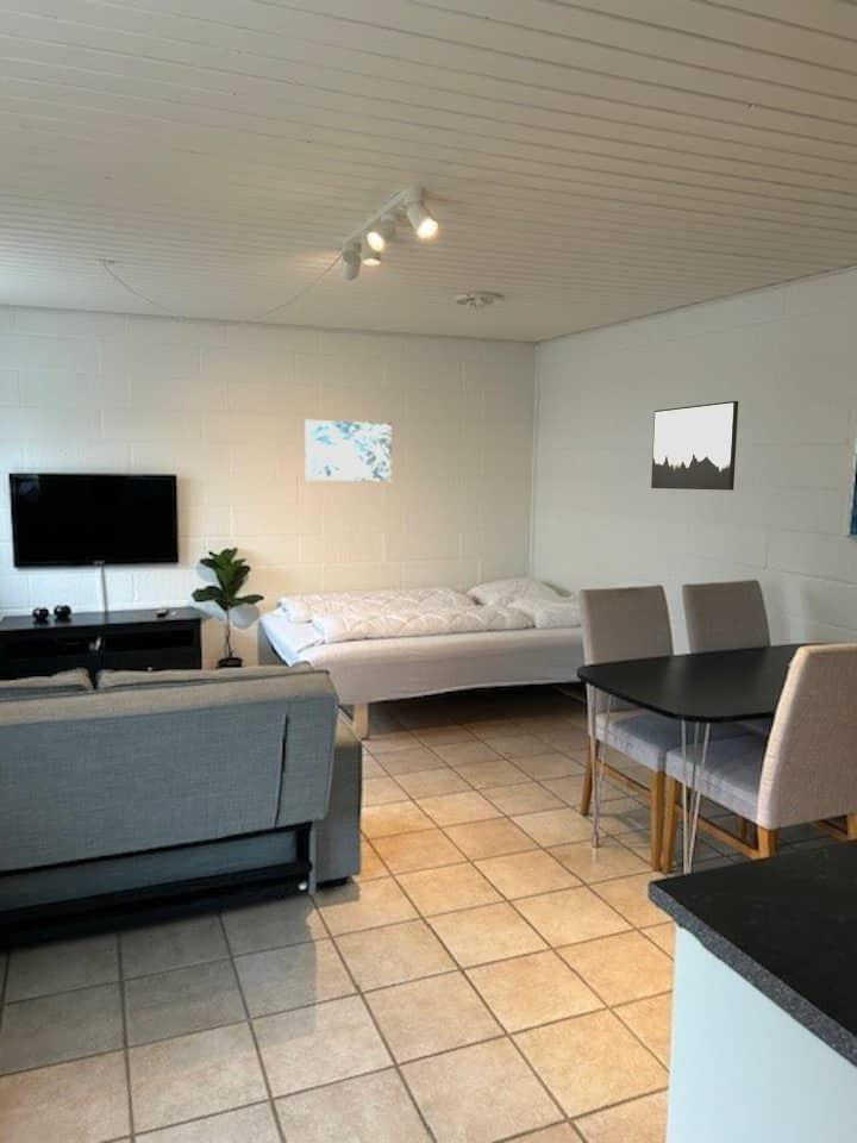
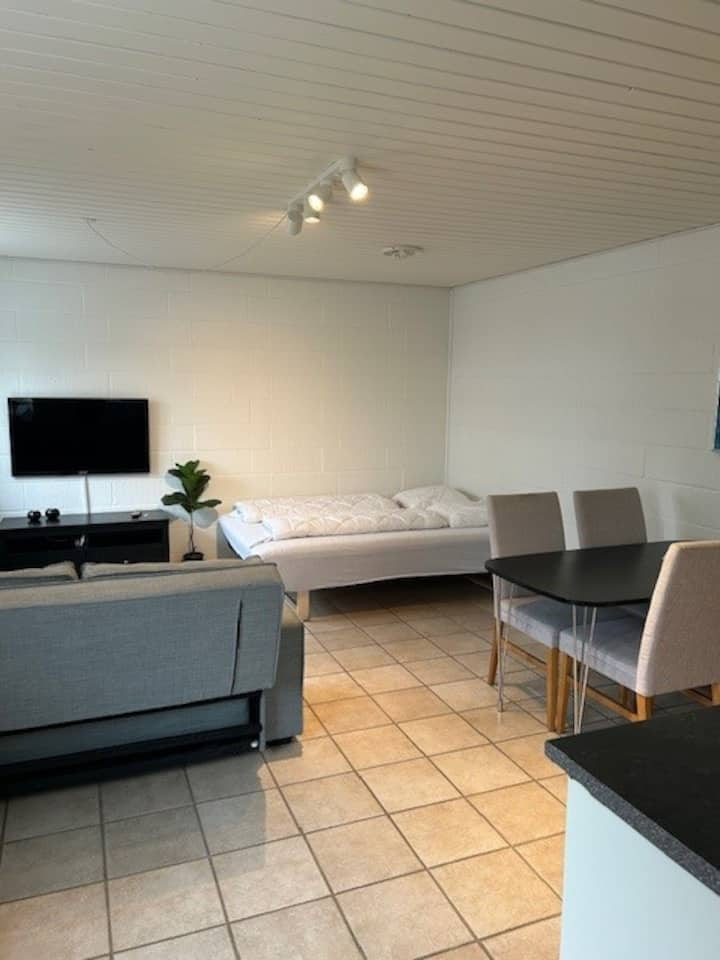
- wall art (690, 448)
- wall art (348, 451)
